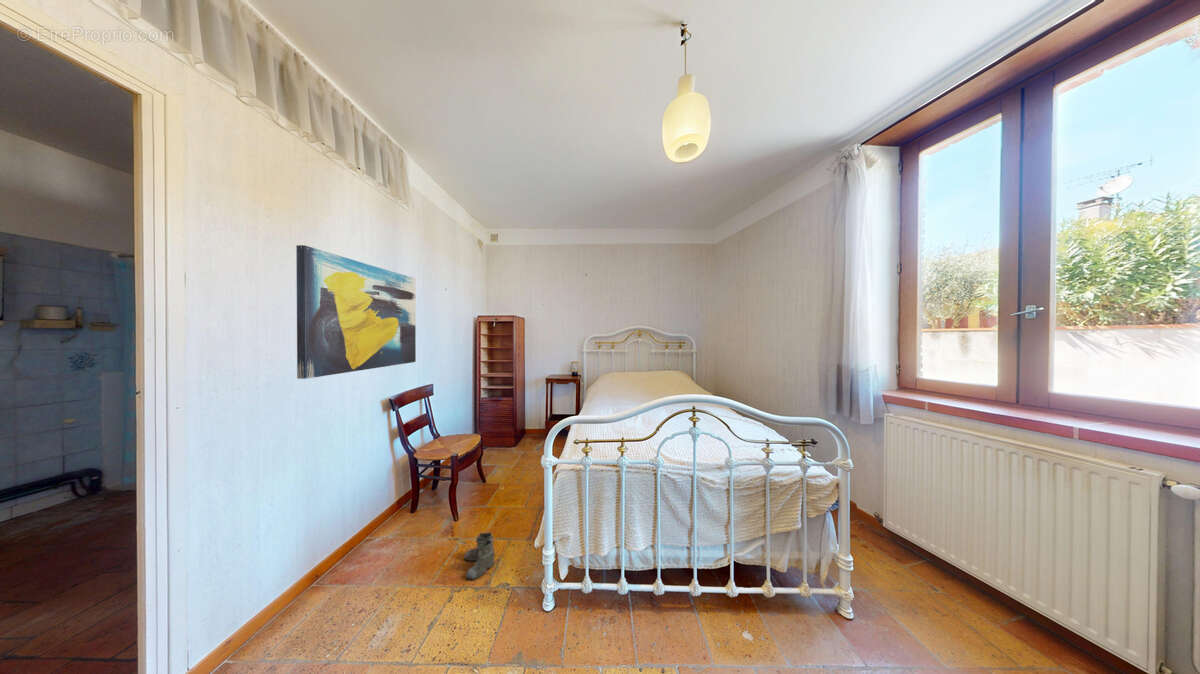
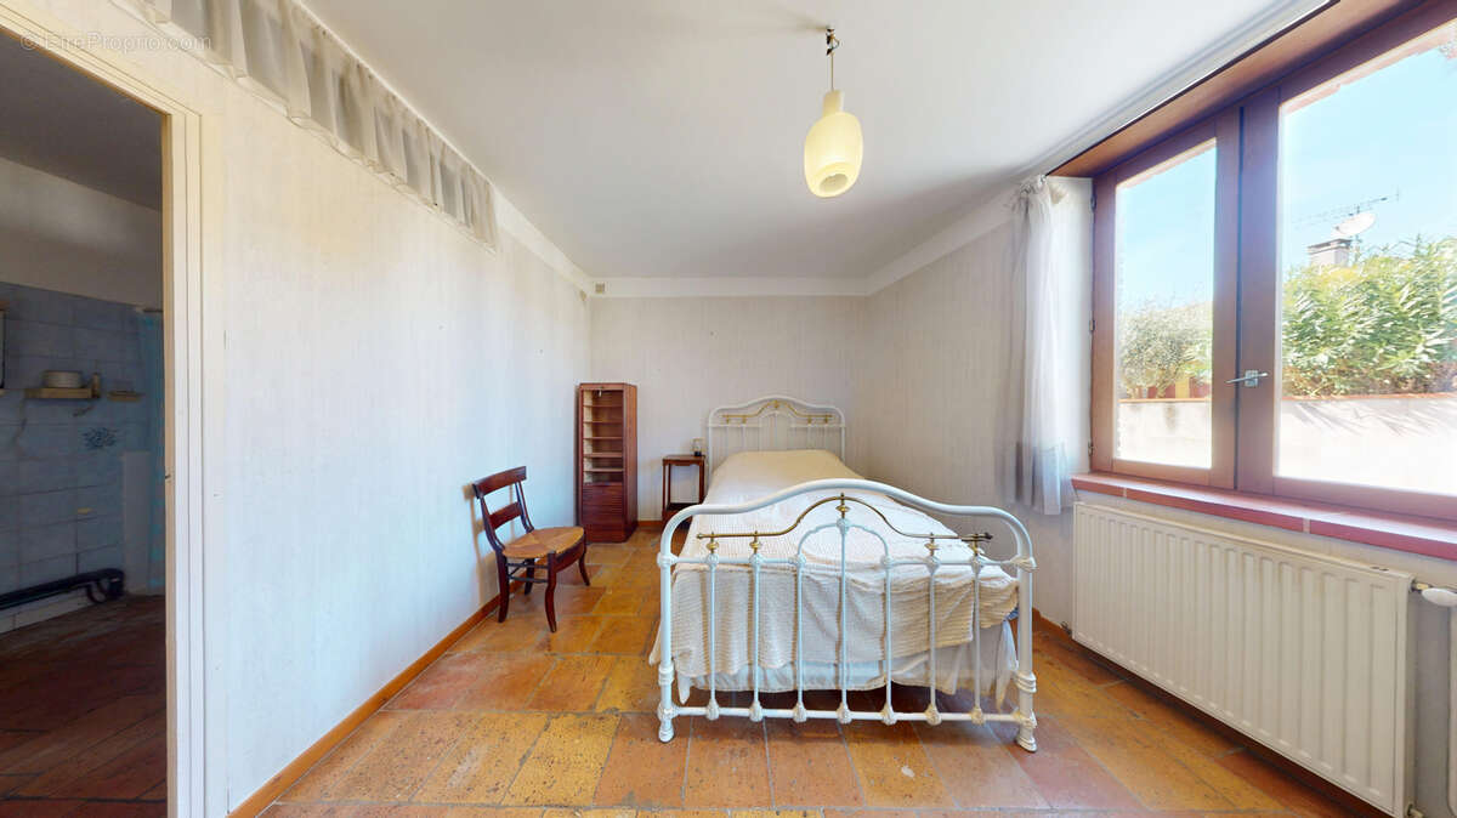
- wall art (369, 317)
- boots (479, 551)
